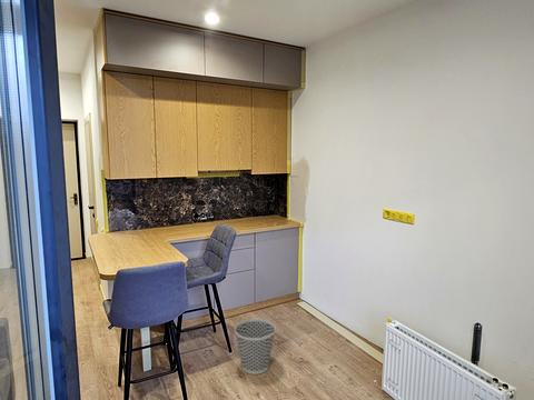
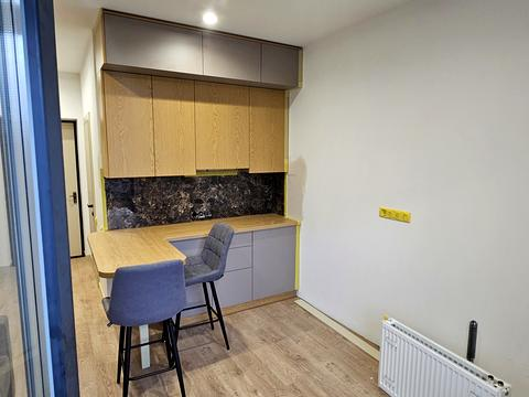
- wastebasket (255, 347)
